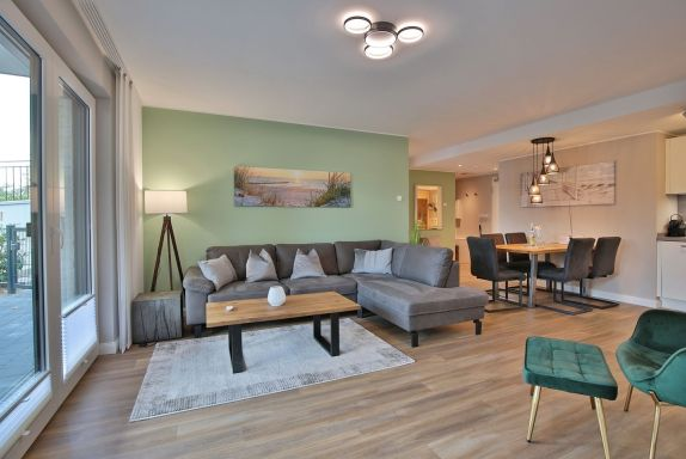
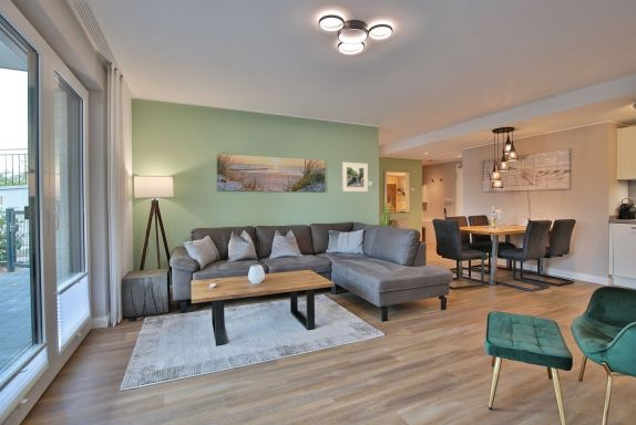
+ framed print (355, 177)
